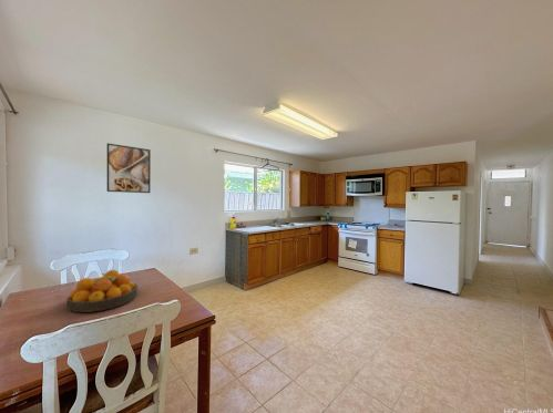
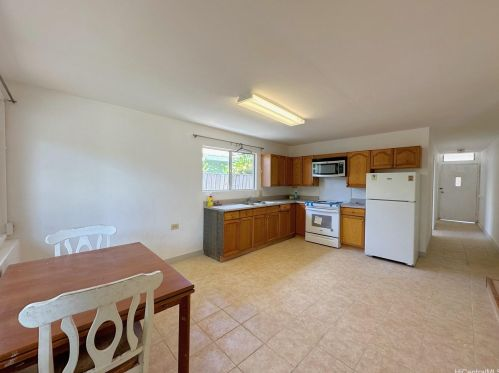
- fruit bowl (104, 286)
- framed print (130, 169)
